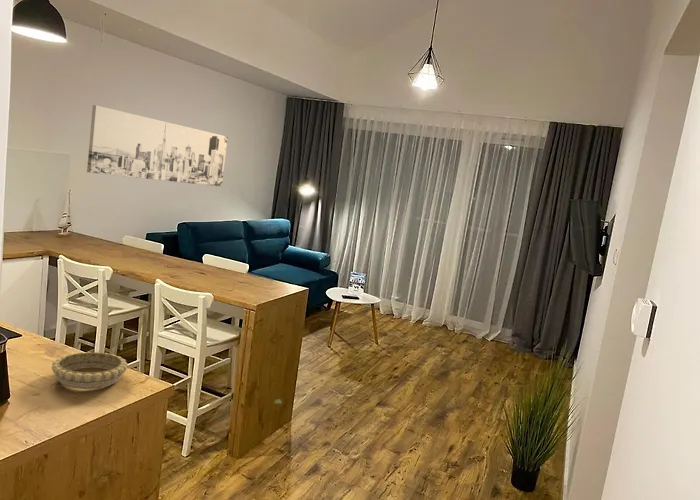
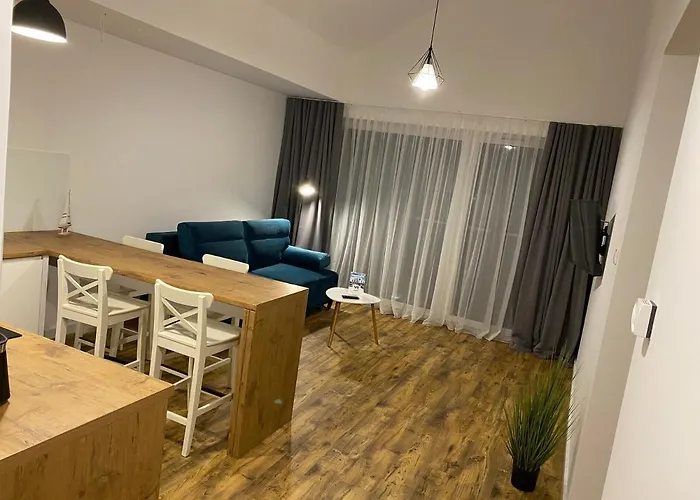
- decorative bowl (90, 367)
- wall art (166, 151)
